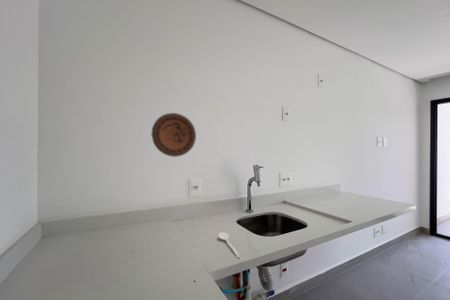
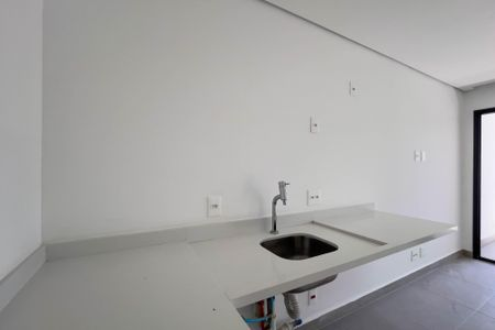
- decorative plate (174, 134)
- stirrer (229, 243)
